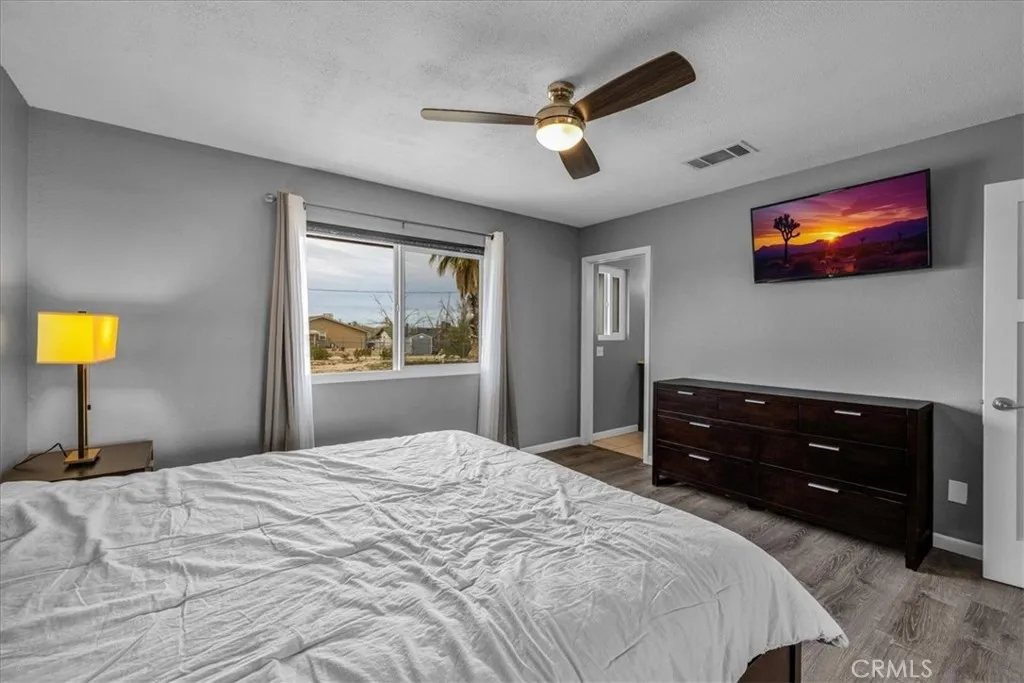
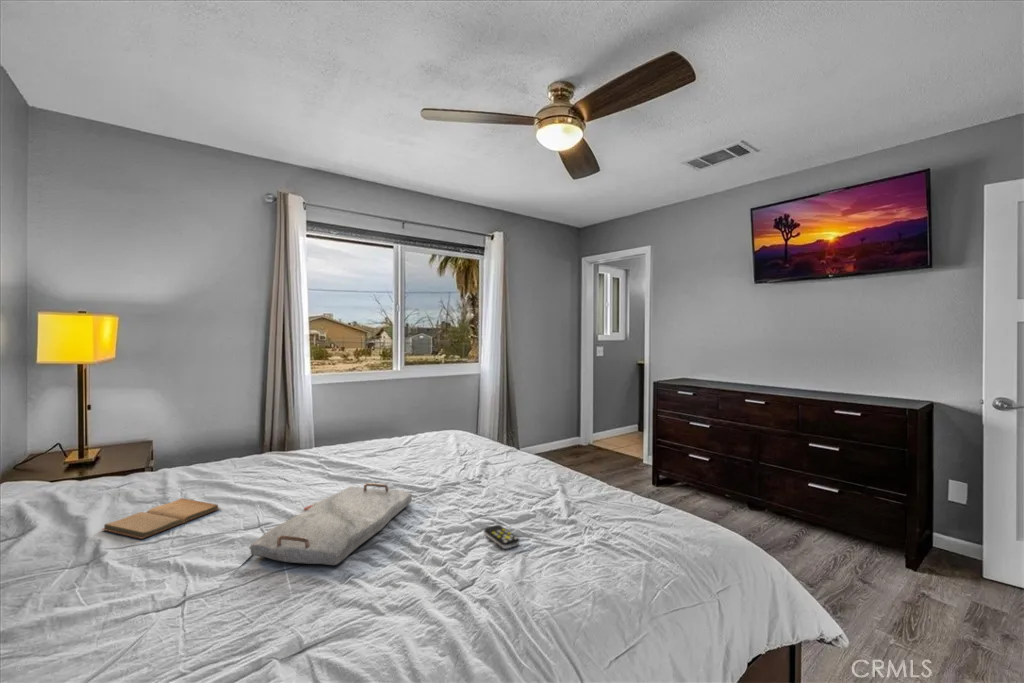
+ remote control (501, 536)
+ serving tray (333, 515)
+ book (164, 516)
